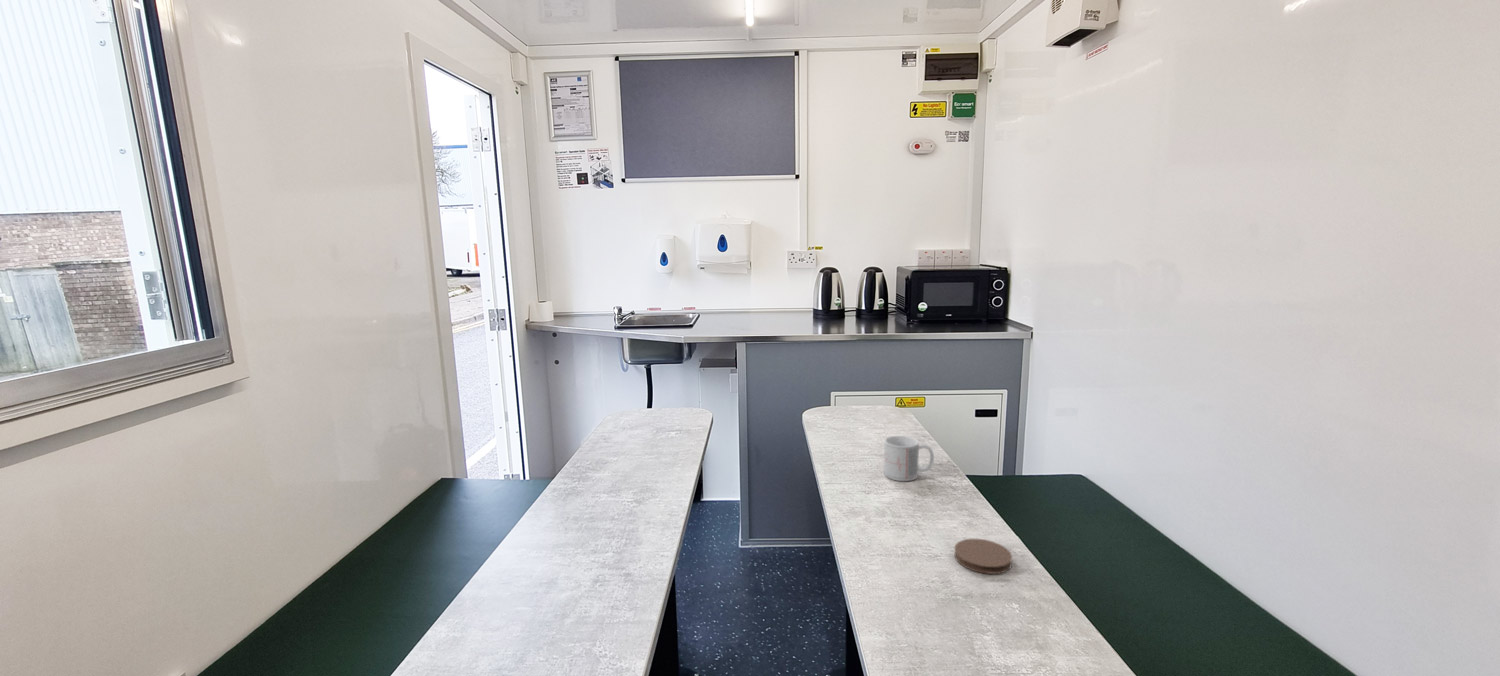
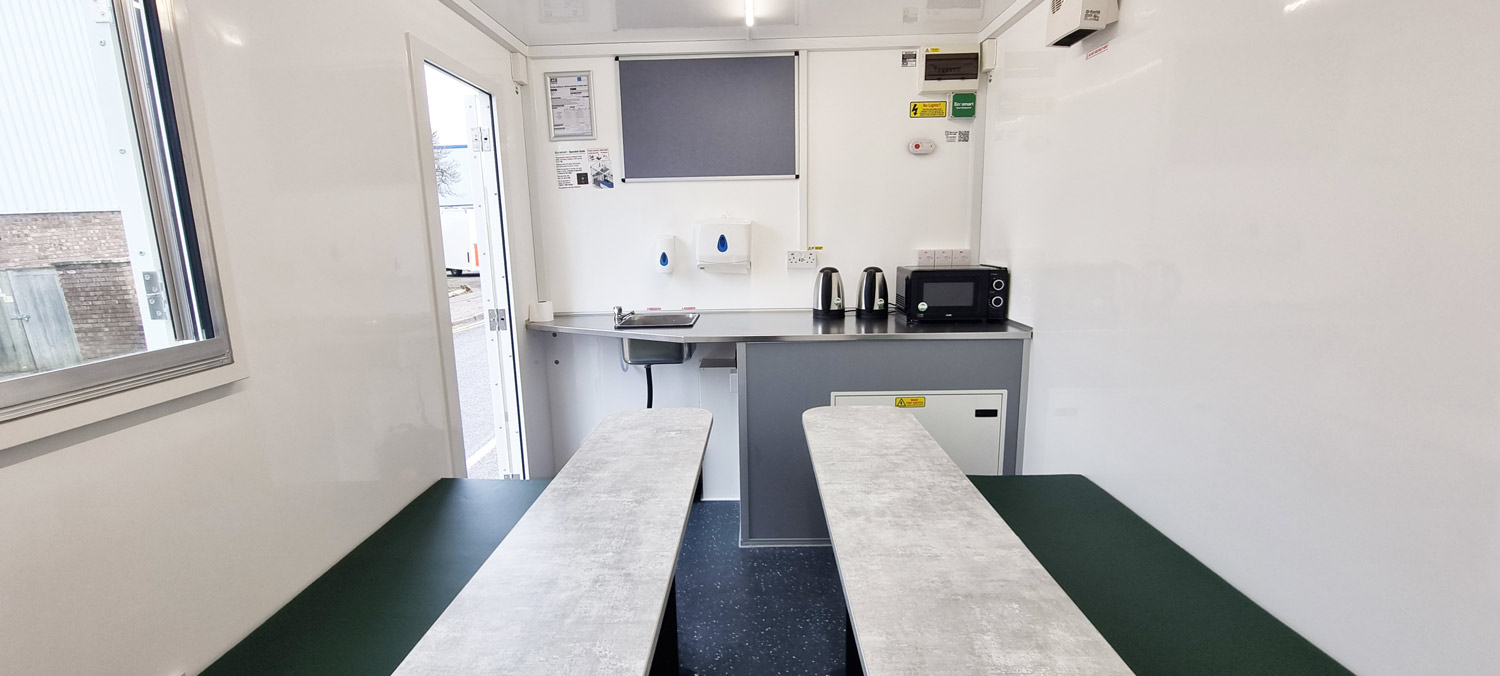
- coaster (982, 555)
- mug (908, 457)
